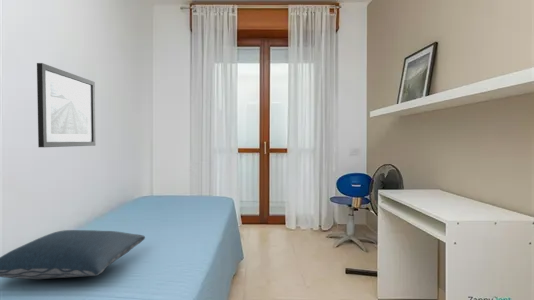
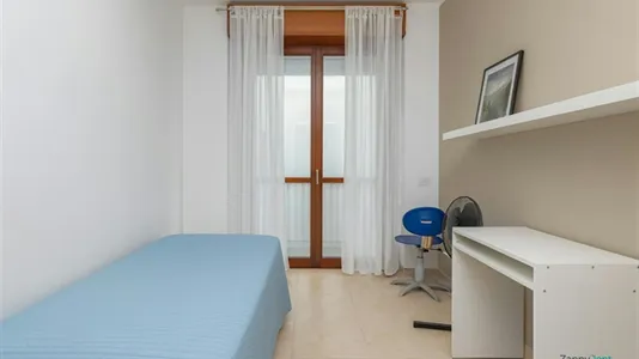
- pillow (74, 253)
- wall art (70, 110)
